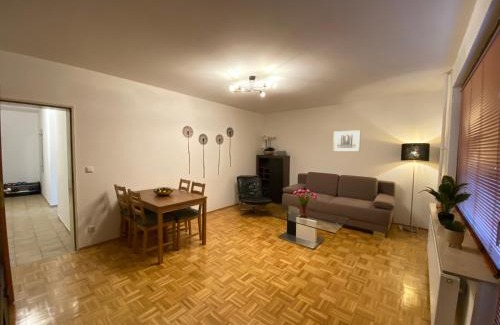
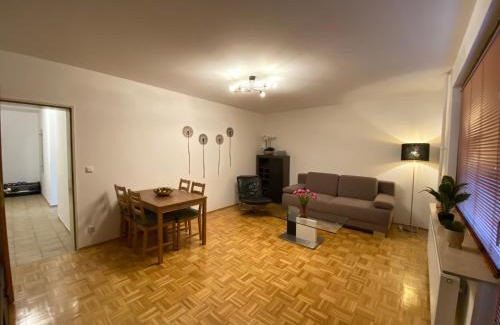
- wall art (346, 141)
